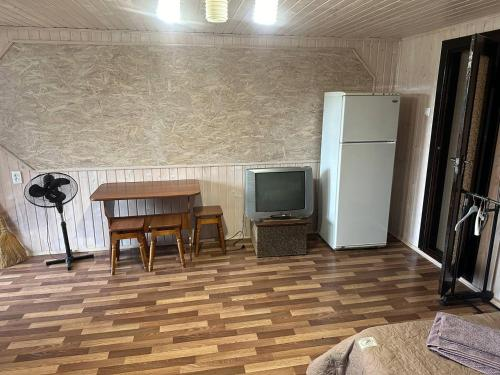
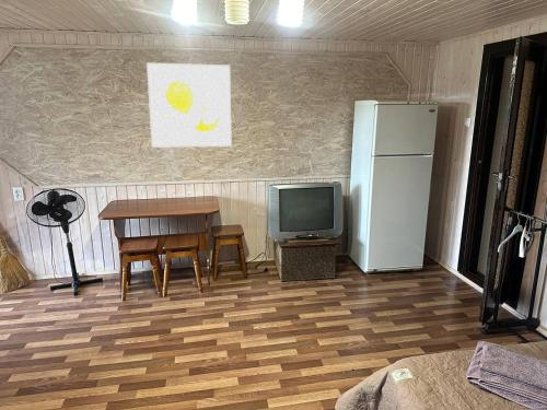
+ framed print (190, 106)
